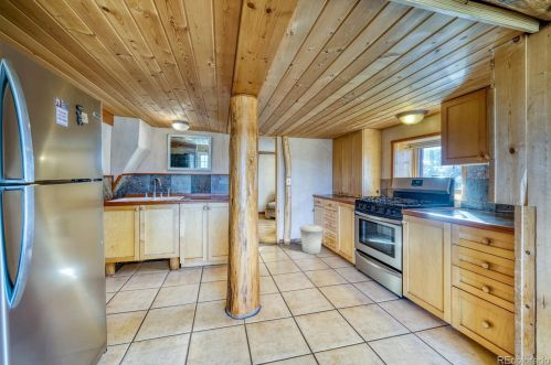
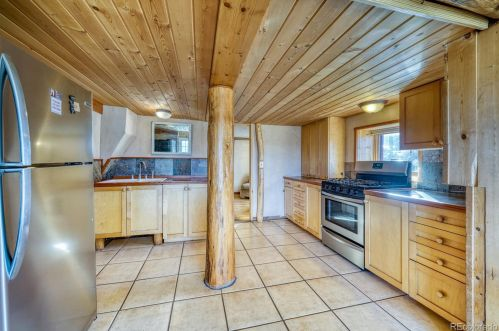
- trash can (311, 237)
